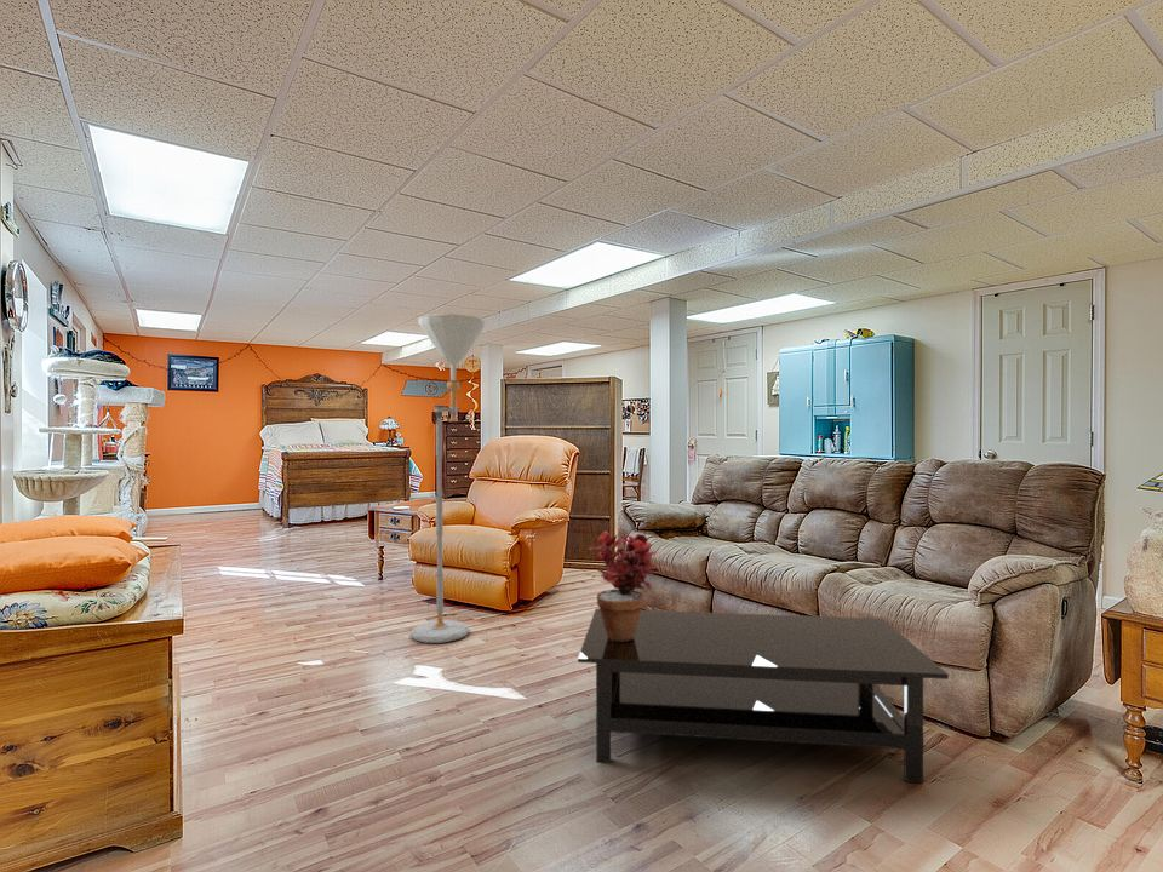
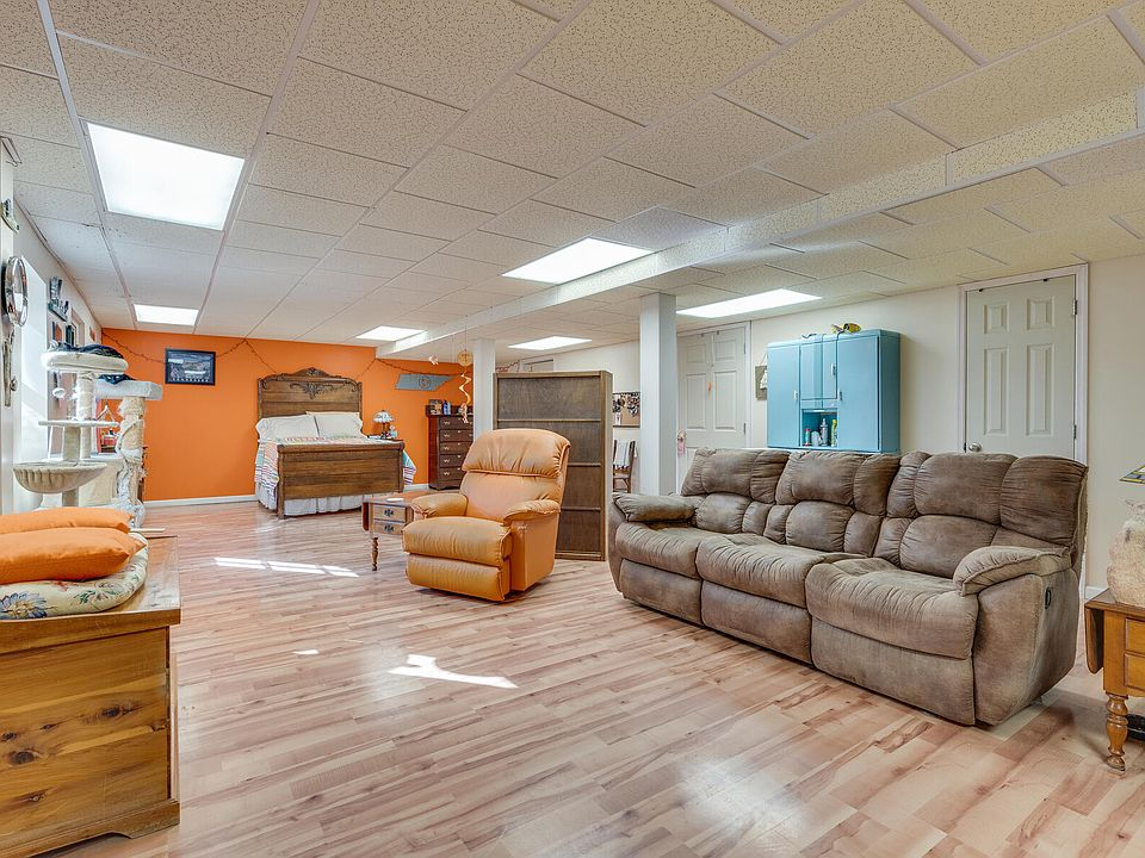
- floor lamp (441, 475)
- potted plant (624, 583)
- coffee table (744, 685)
